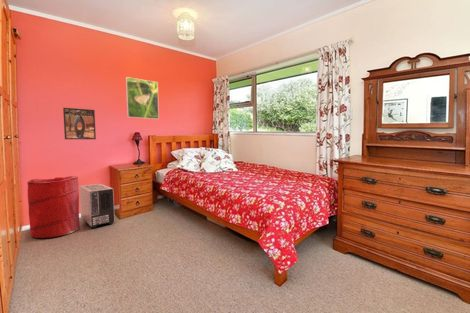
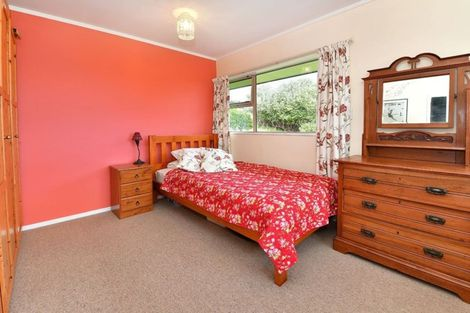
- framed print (80, 124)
- laundry hamper (55, 203)
- air purifier (96, 203)
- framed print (143, 99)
